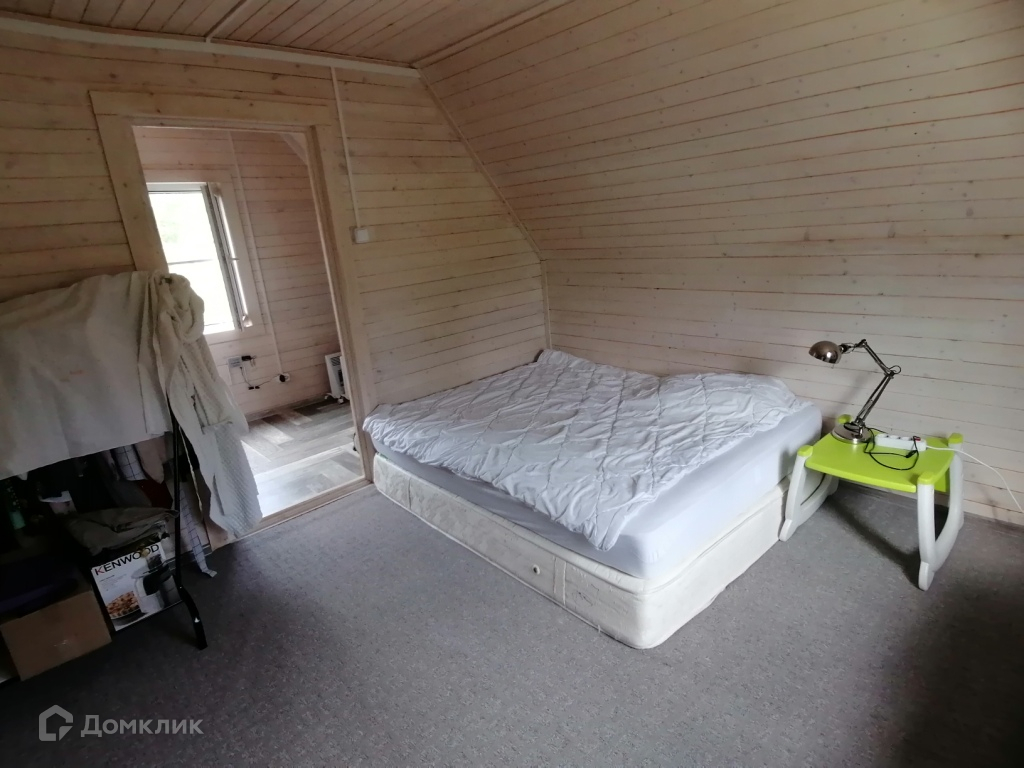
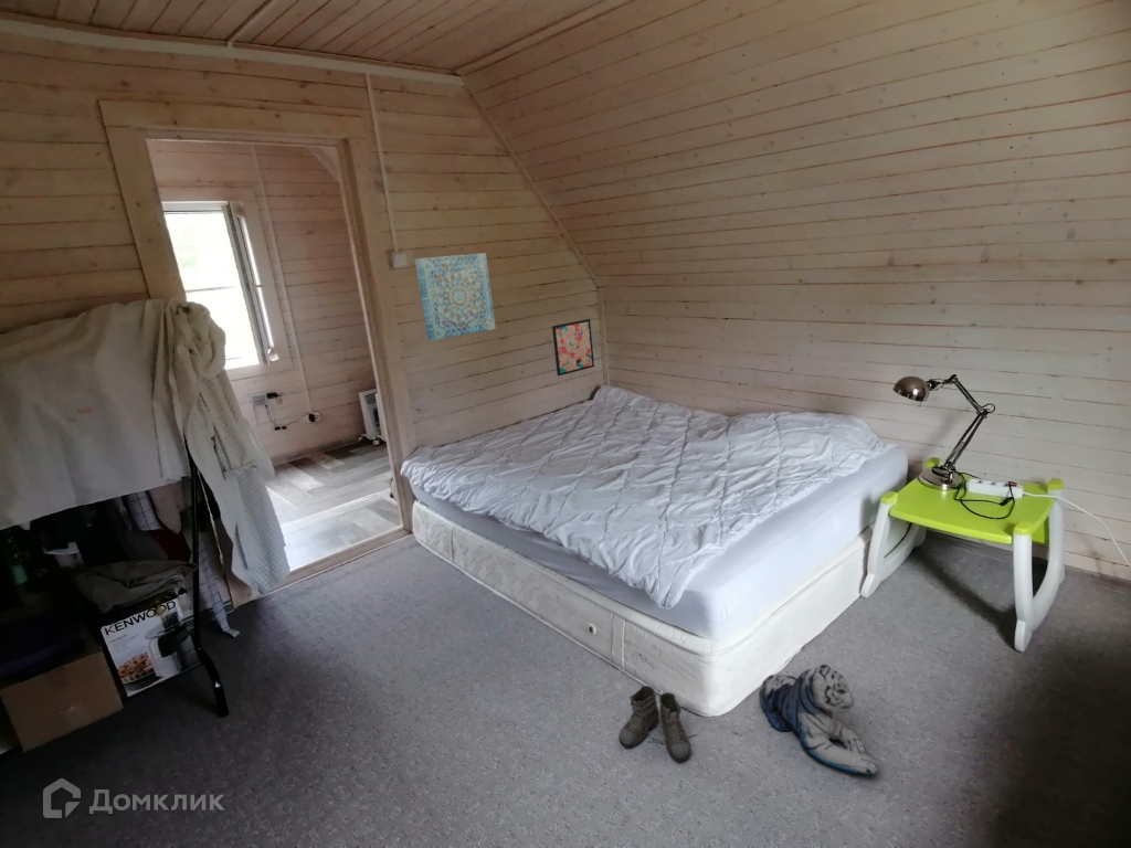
+ boots (653, 719)
+ wall art (457, 295)
+ plush toy (816, 695)
+ wall art (573, 347)
